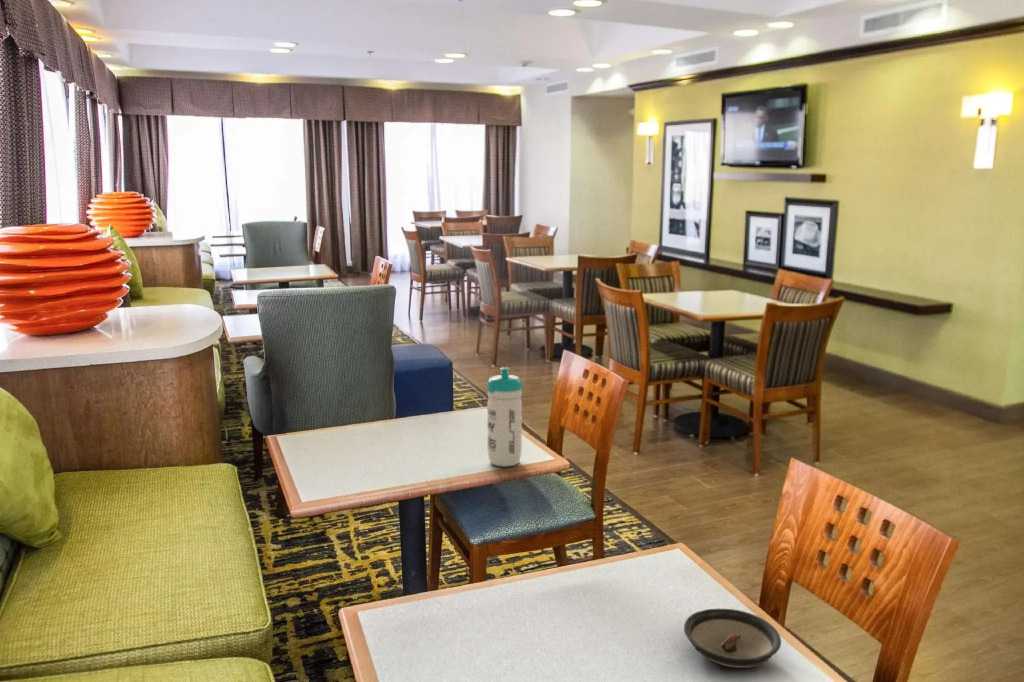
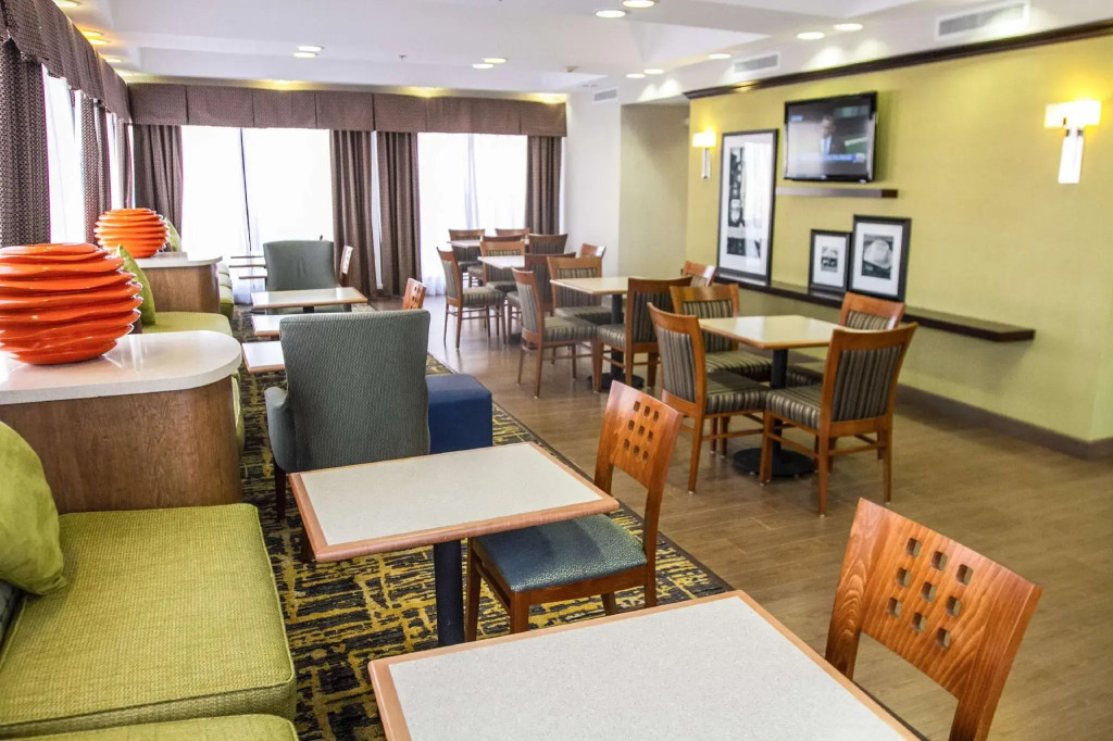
- water bottle (504, 415)
- saucer (731, 642)
